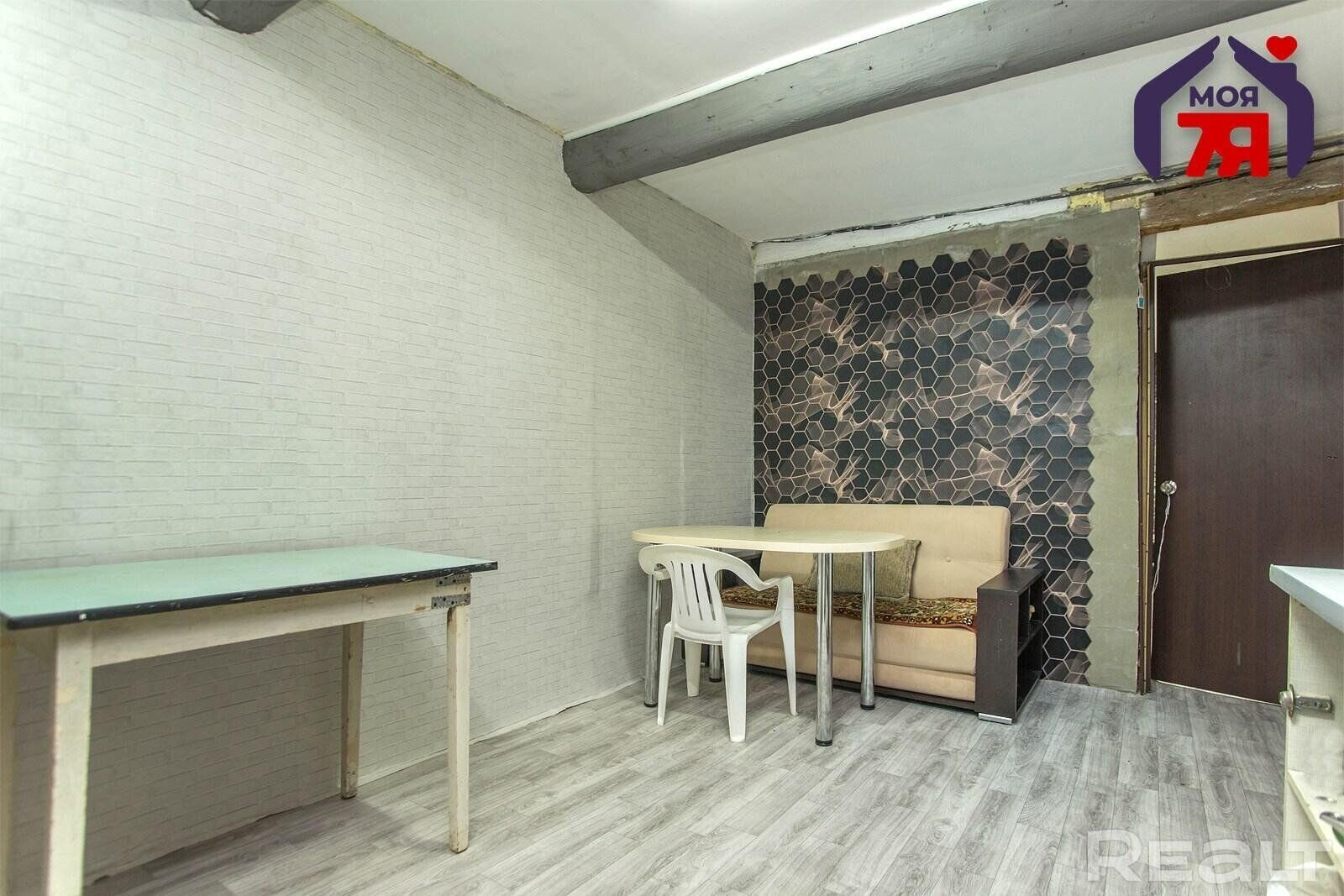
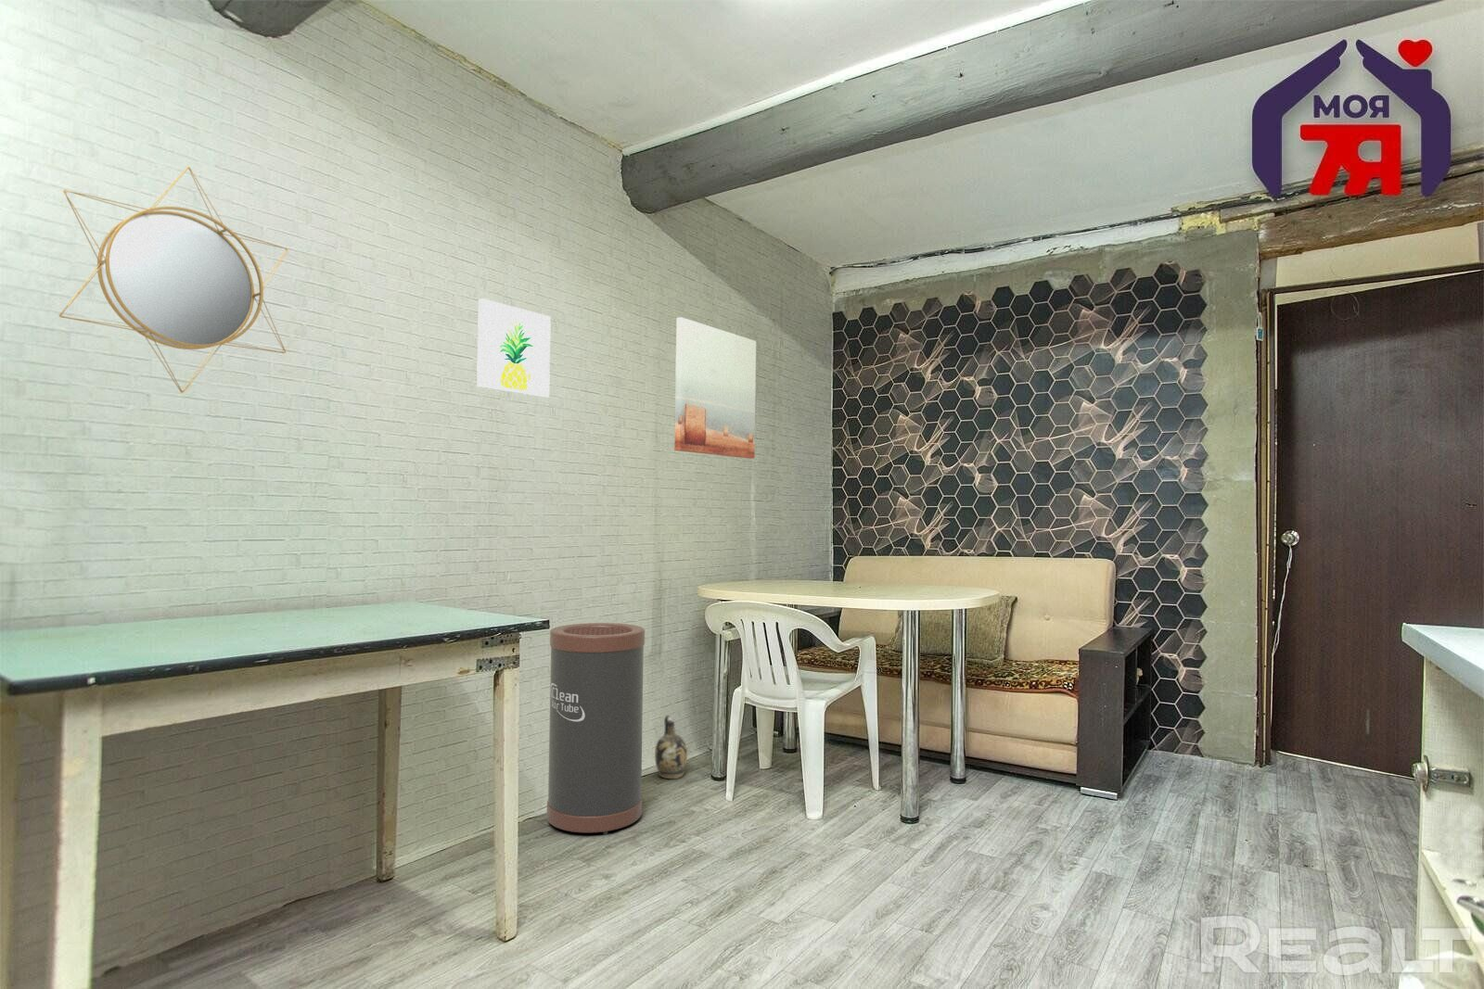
+ trash can (596, 723)
+ ceramic jug (670, 746)
+ home mirror (184, 279)
+ wall art (717, 392)
+ wall art (515, 350)
